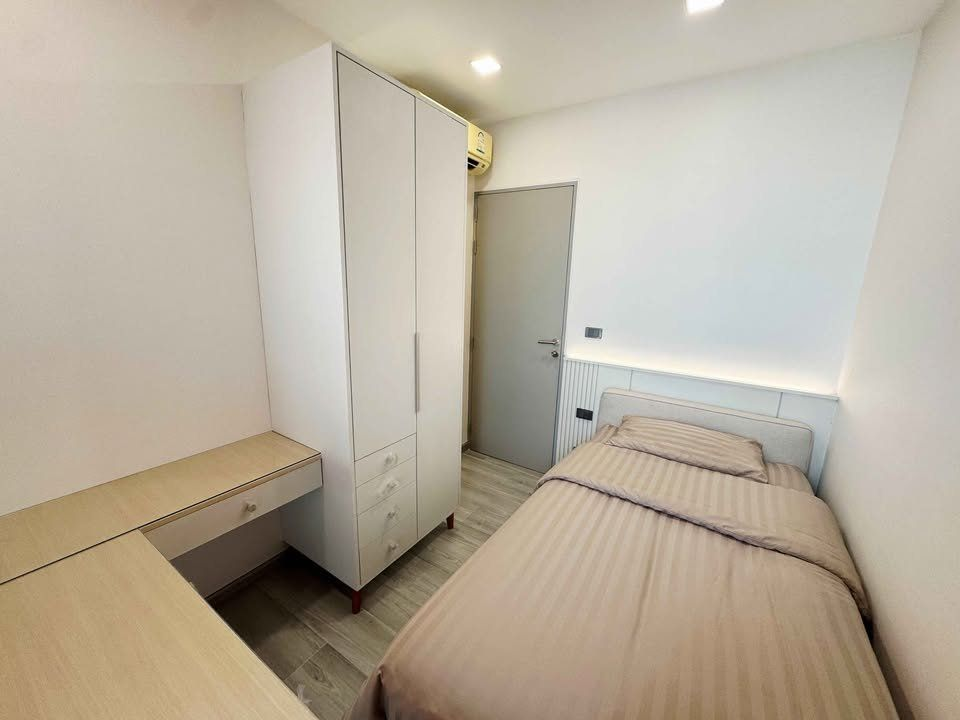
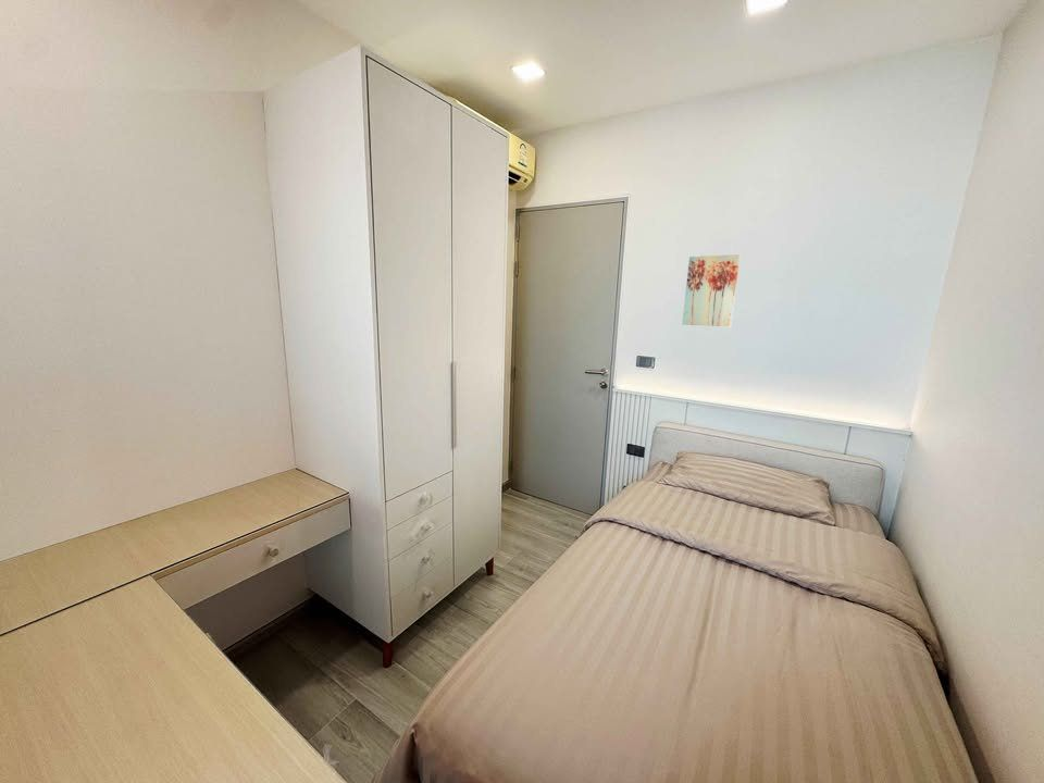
+ wall art (709, 290)
